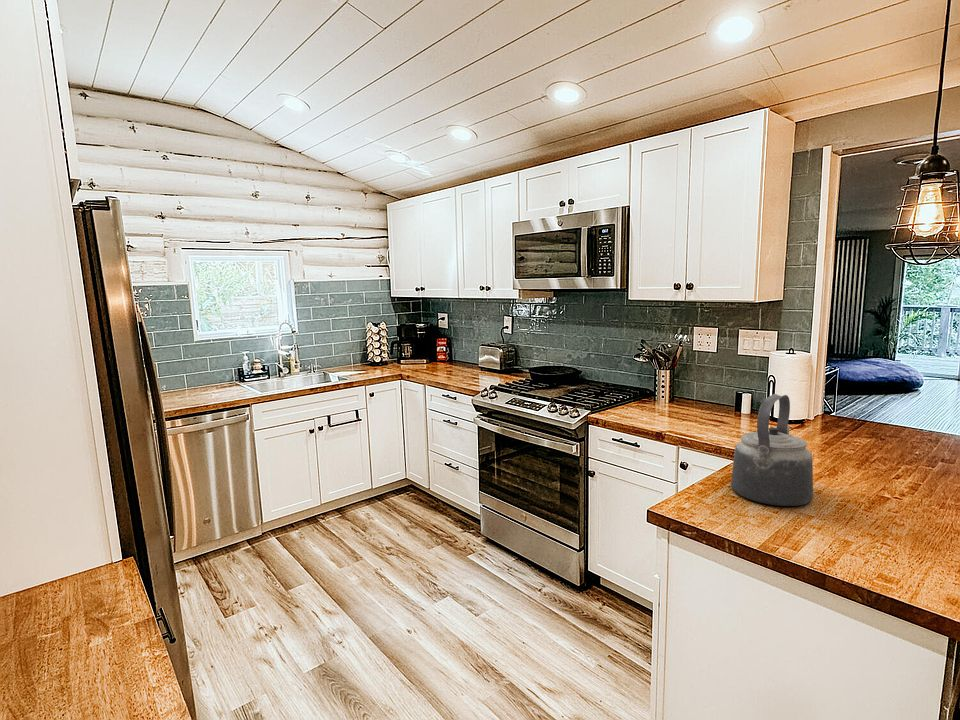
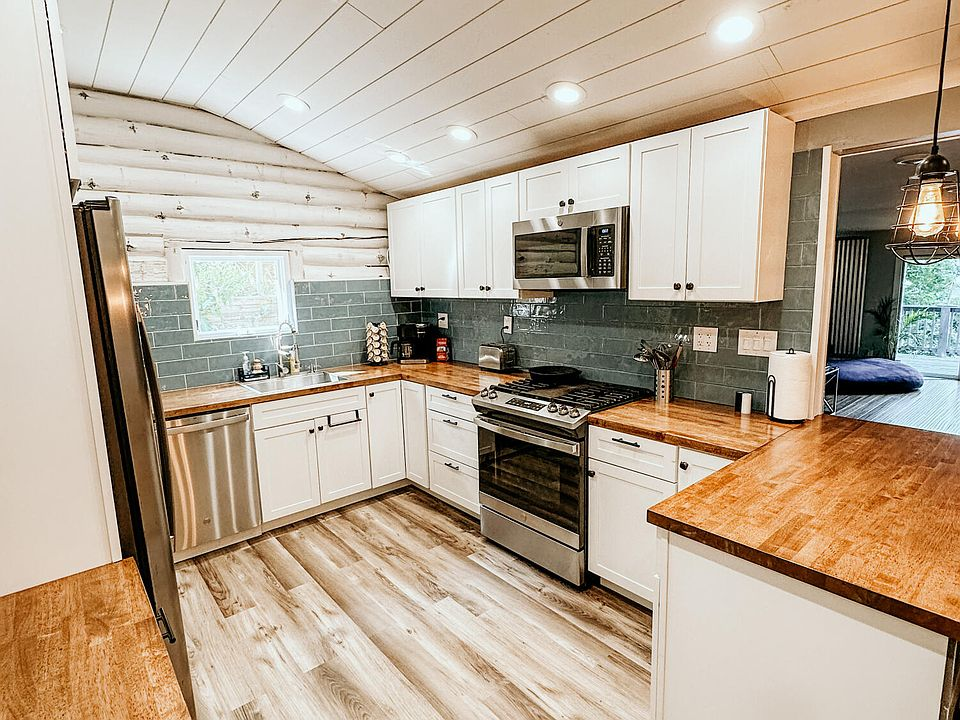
- kettle (774, 443)
